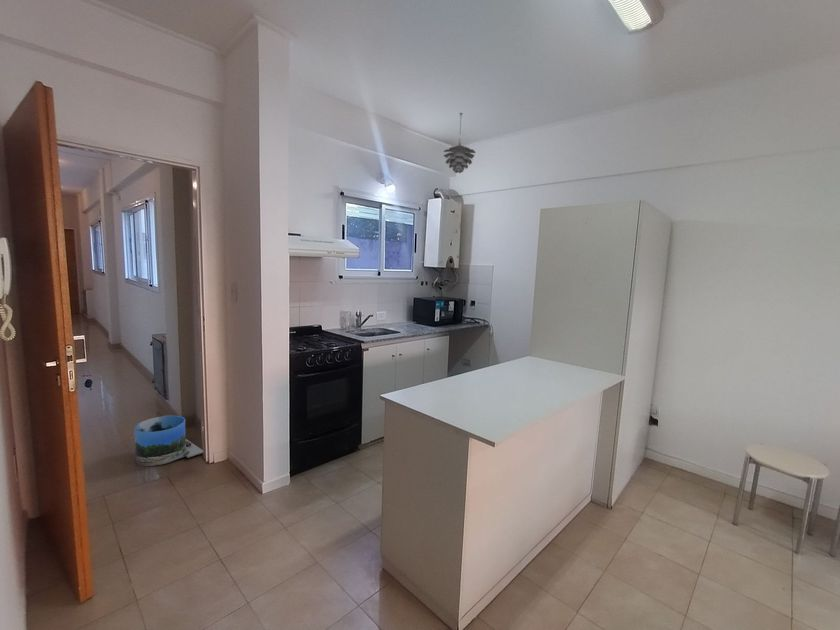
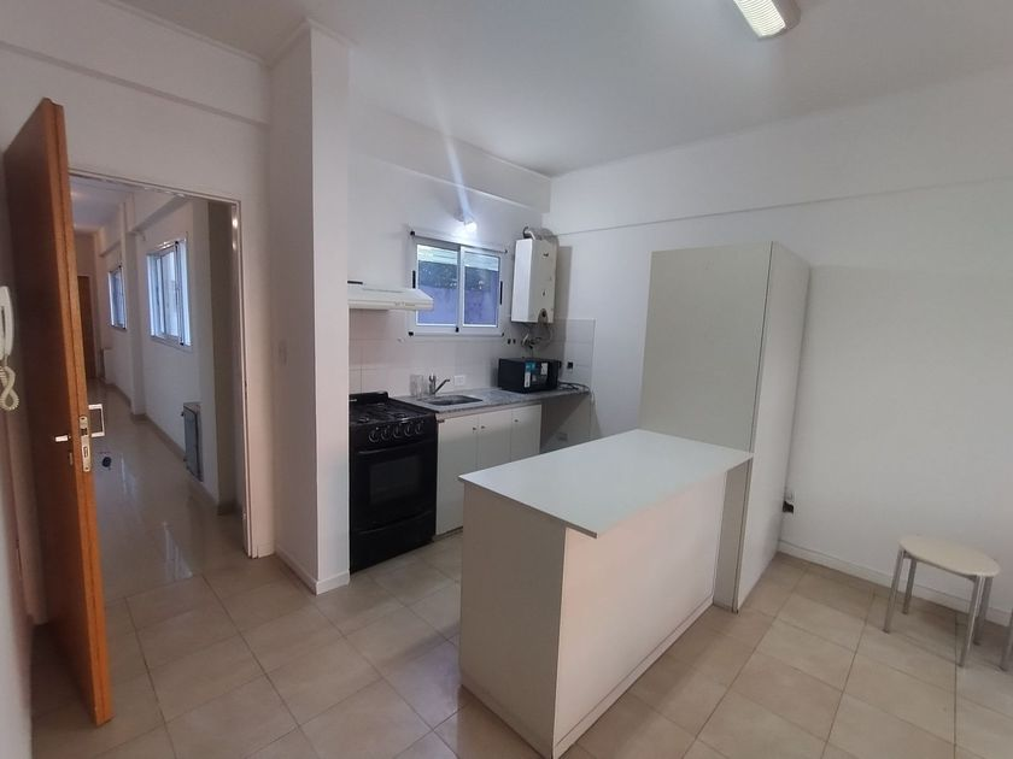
- trash can (164, 437)
- pendant light (459, 143)
